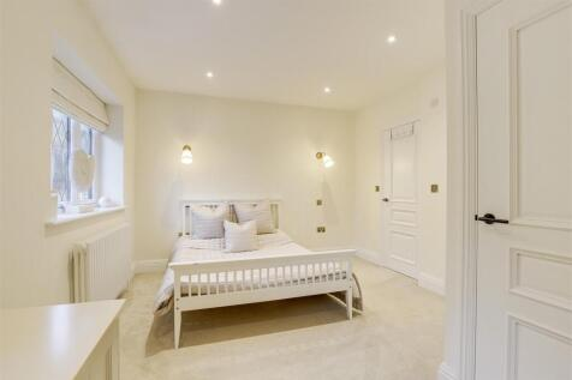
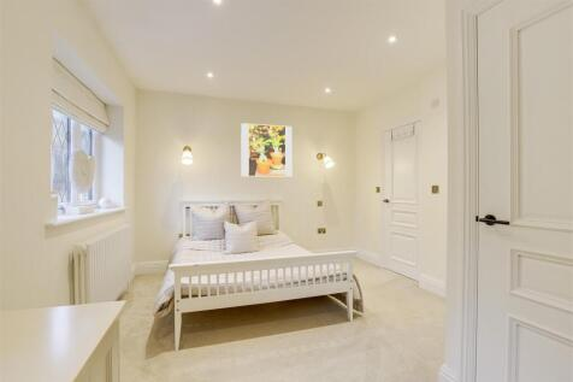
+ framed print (266, 151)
